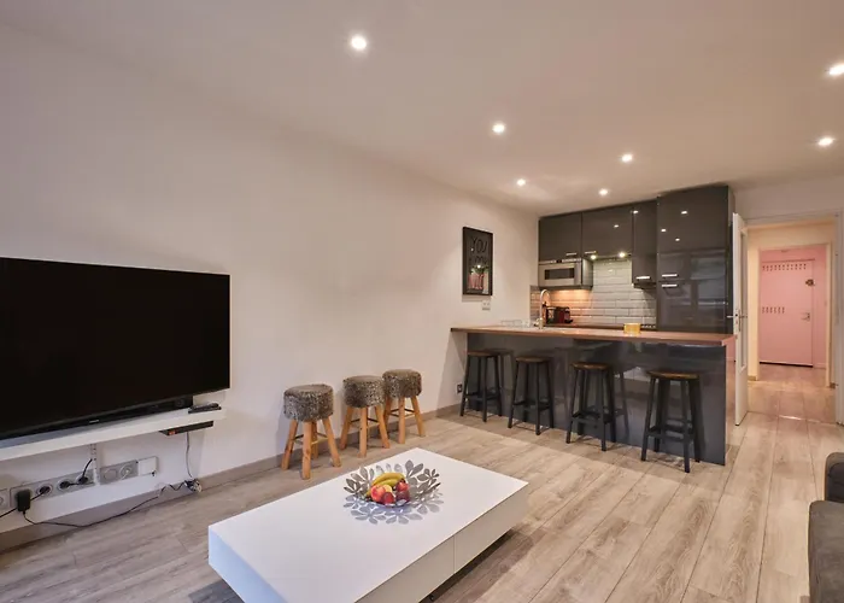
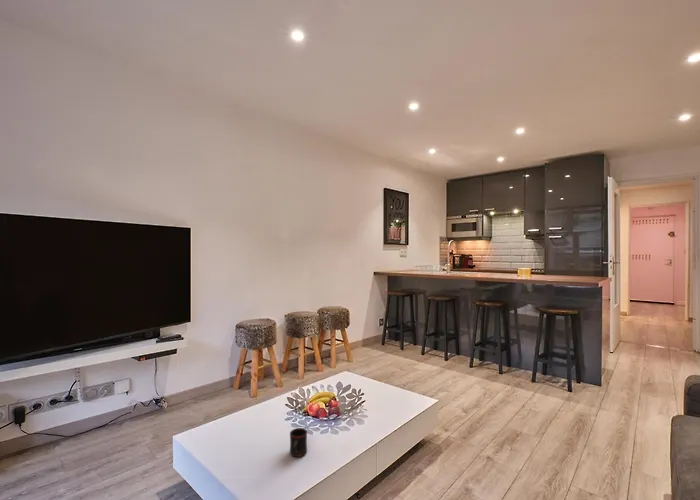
+ mug (297, 444)
